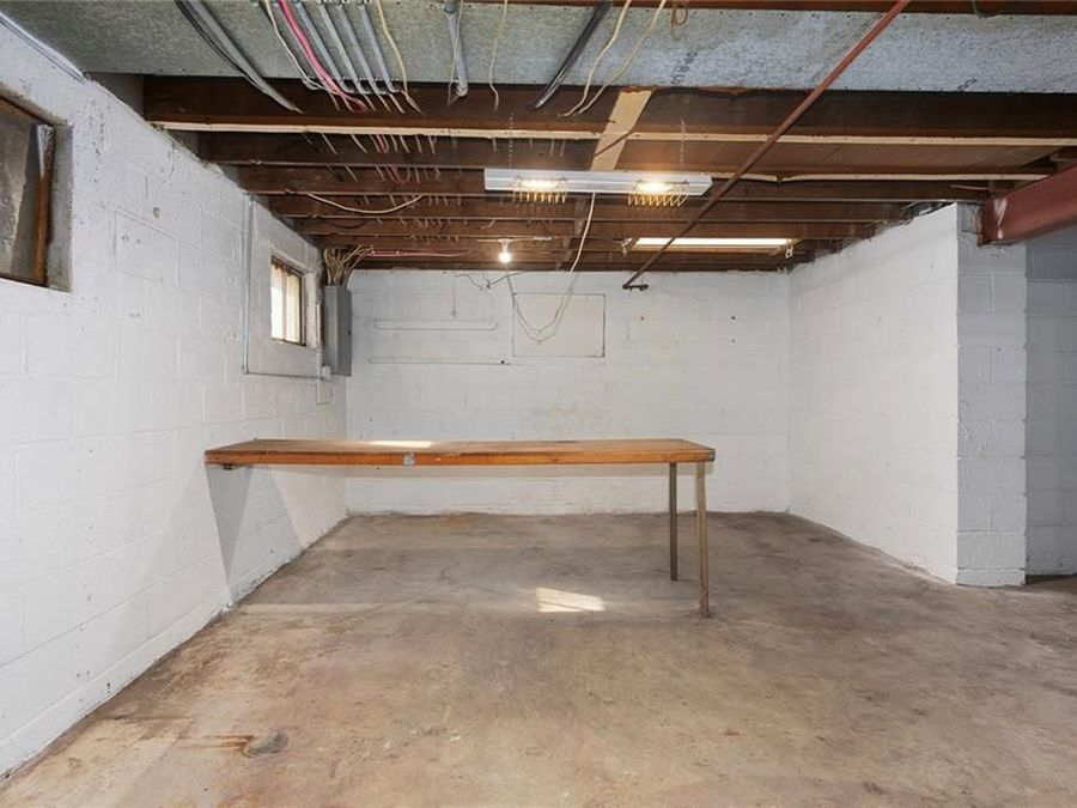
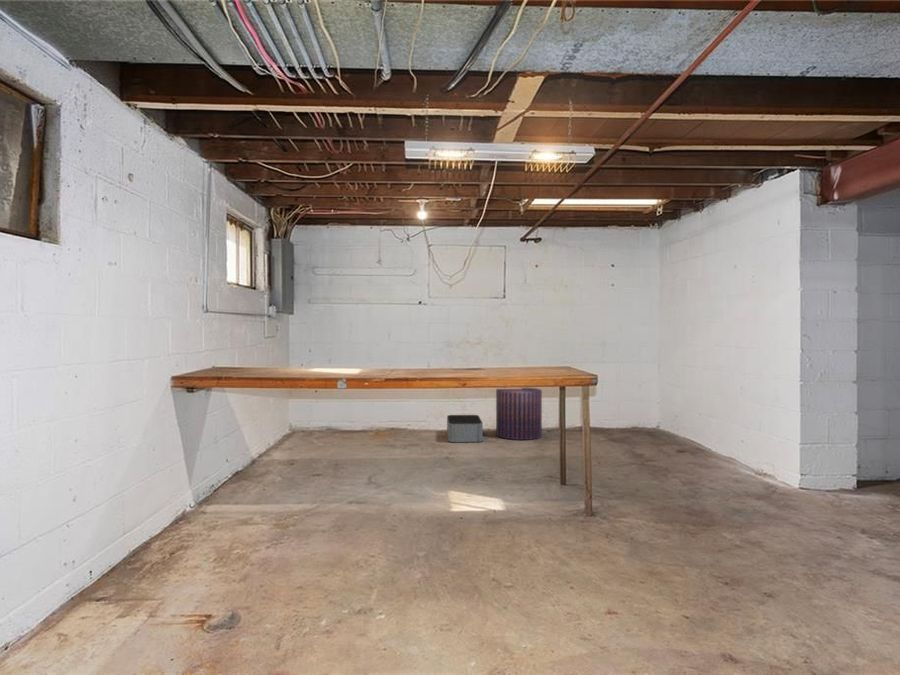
+ stool (518, 412)
+ storage bin (464, 427)
